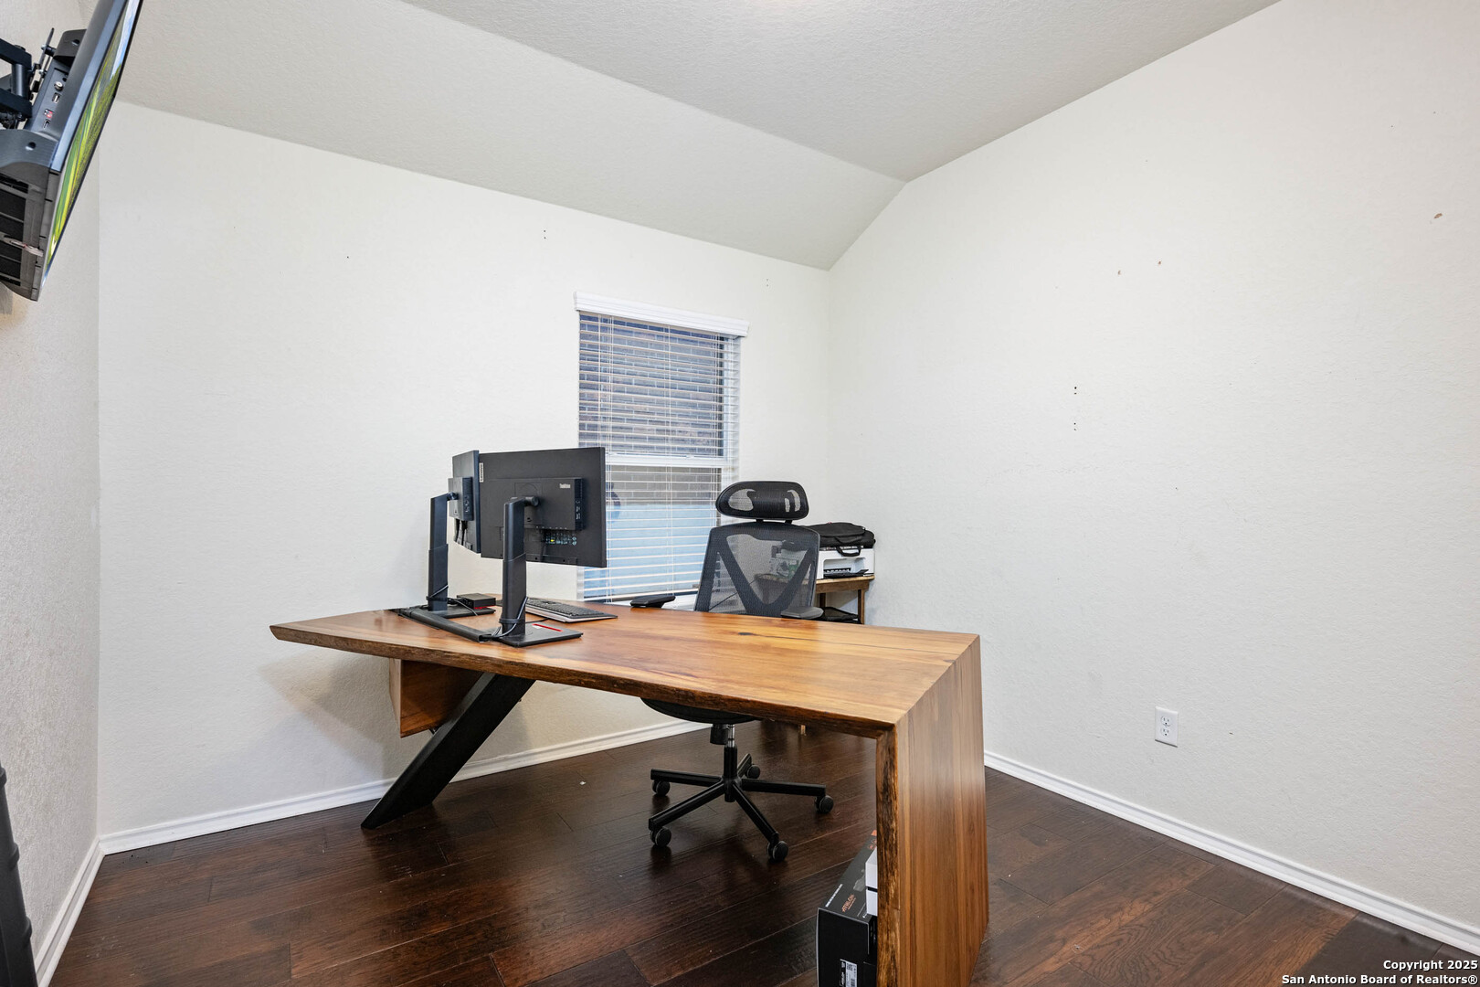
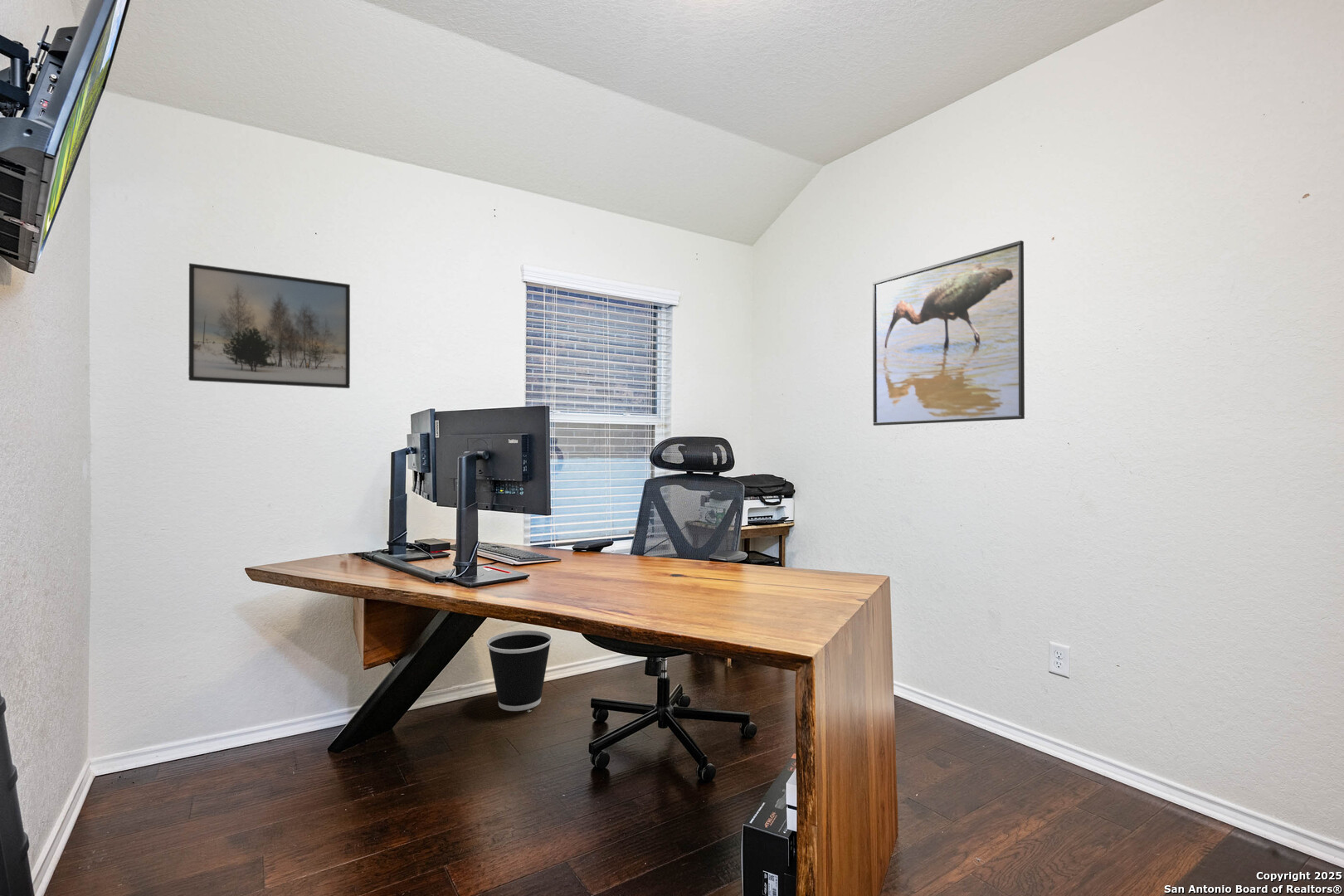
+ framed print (274, 329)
+ wastebasket (519, 670)
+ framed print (940, 343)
